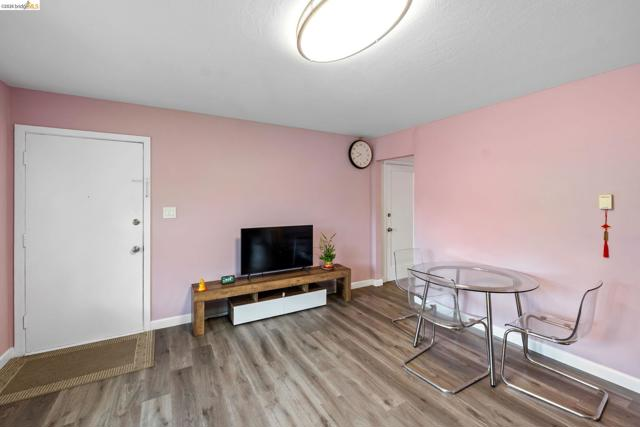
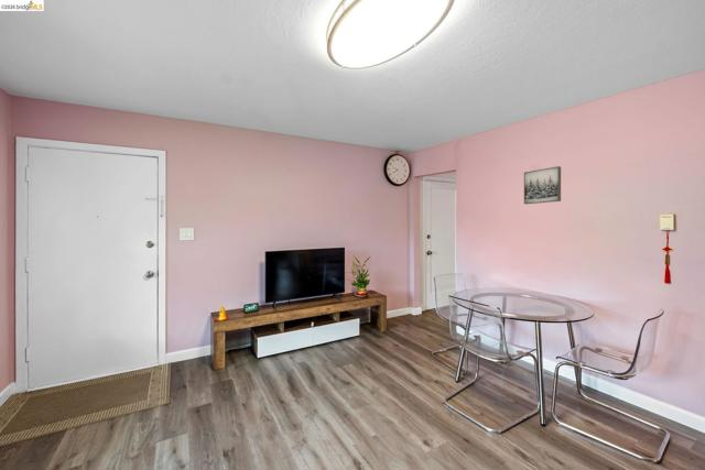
+ wall art (541, 186)
